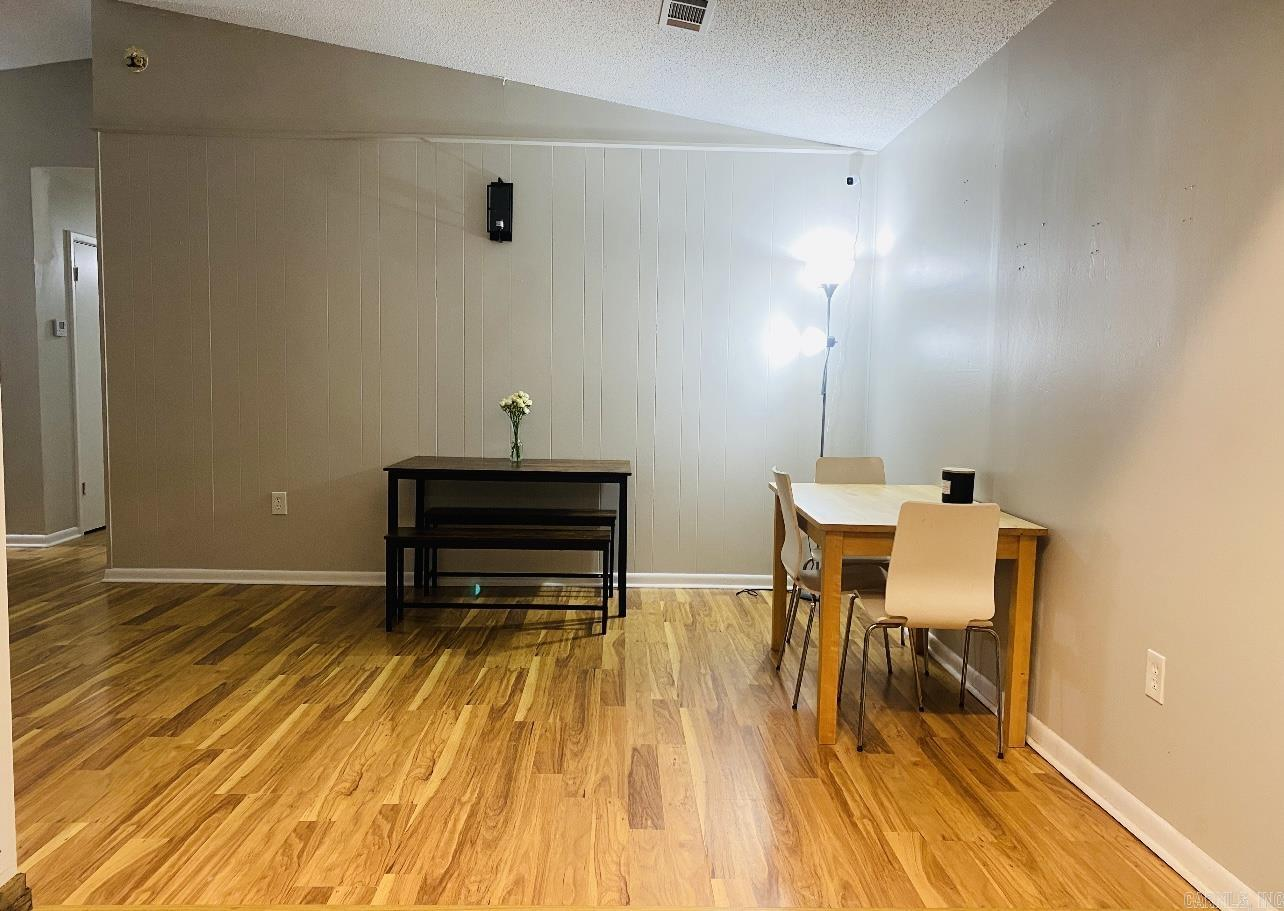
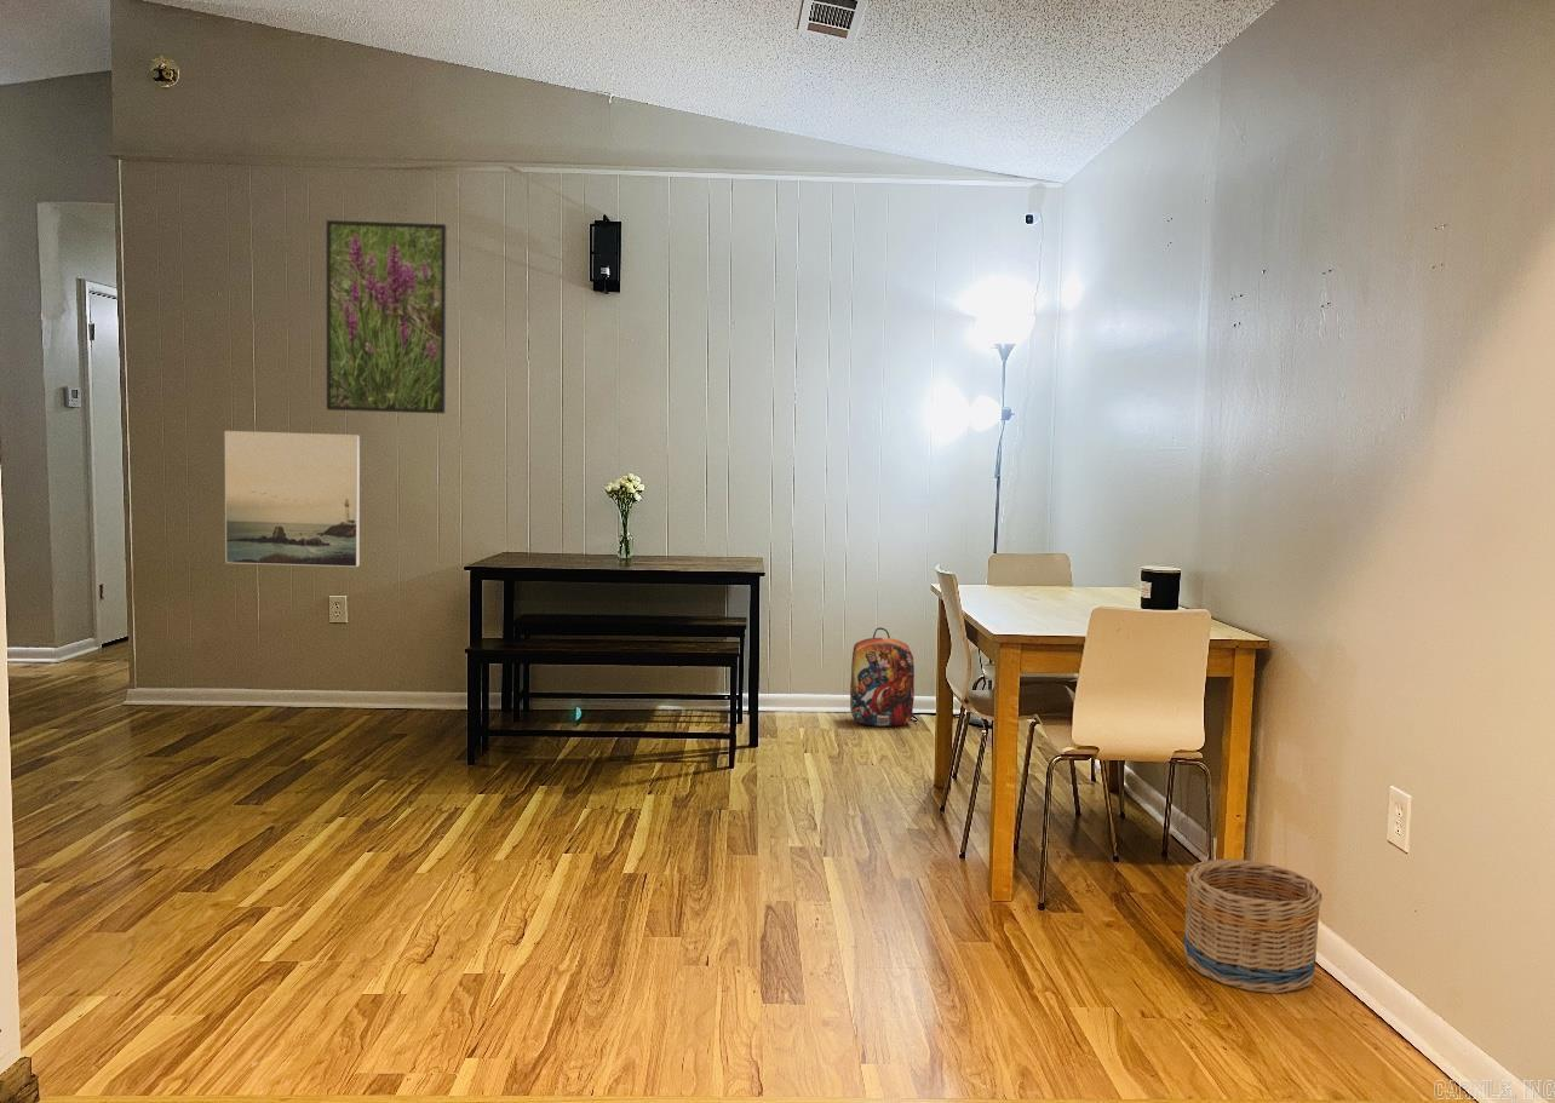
+ basket (1250, 923)
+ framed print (385, 317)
+ backpack (882, 677)
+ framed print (292, 499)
